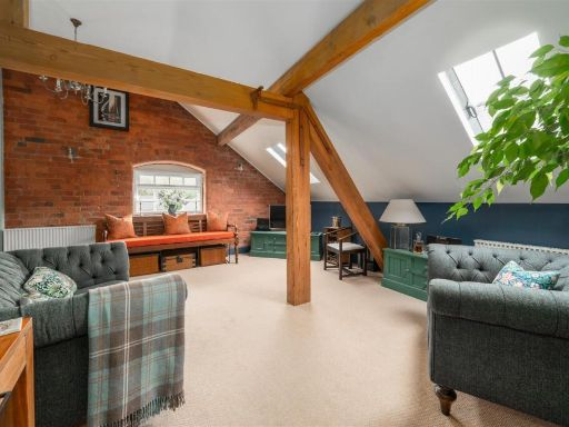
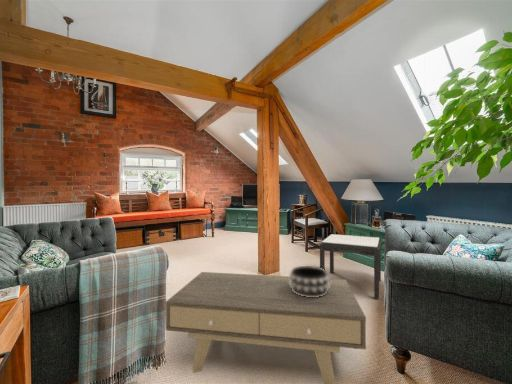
+ decorative bowl (309, 280)
+ coffee table (265, 322)
+ side table (351, 252)
